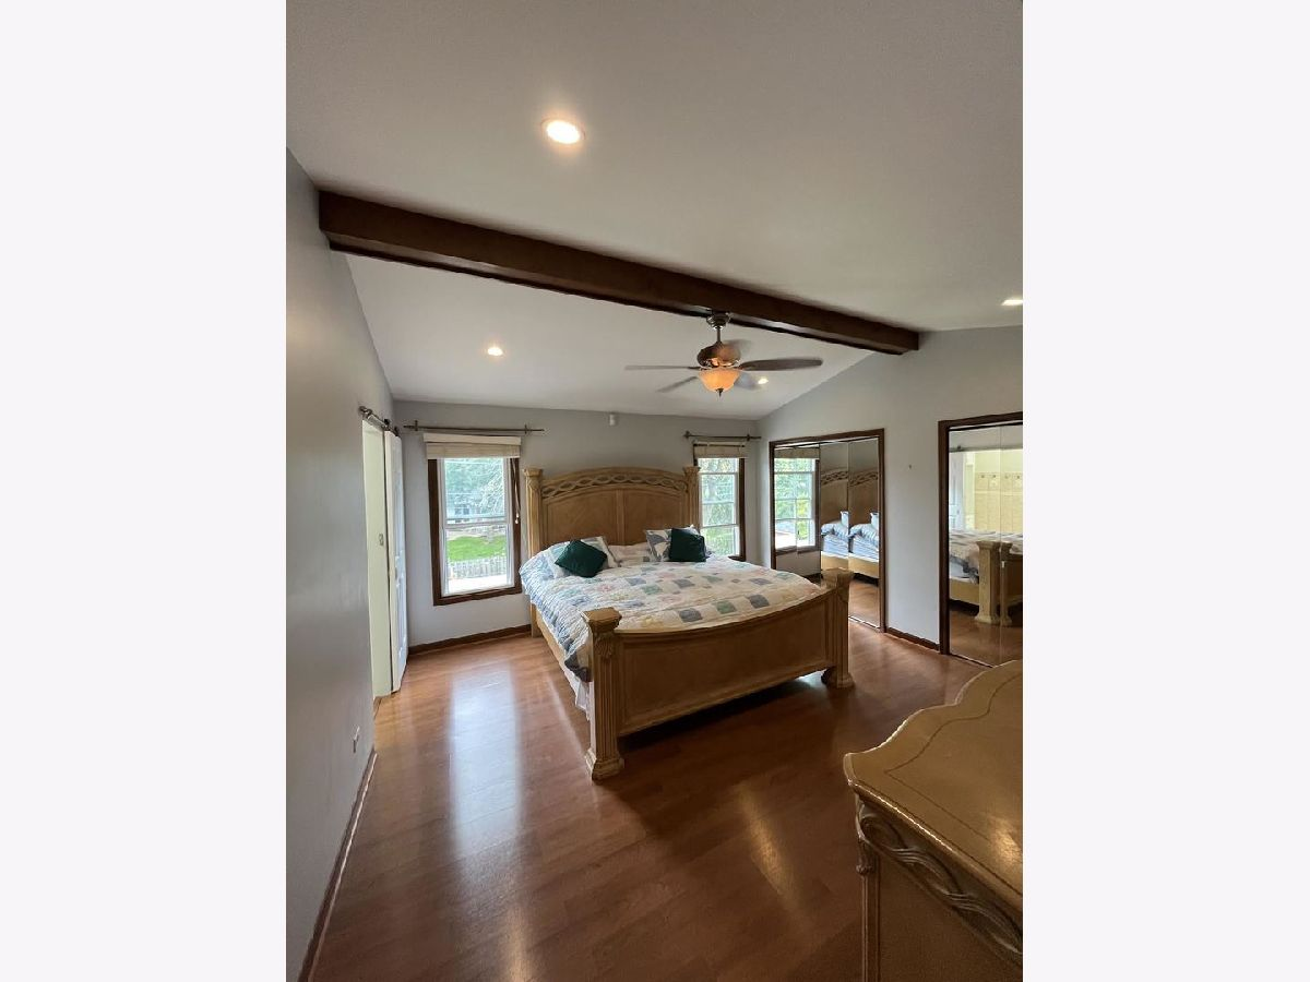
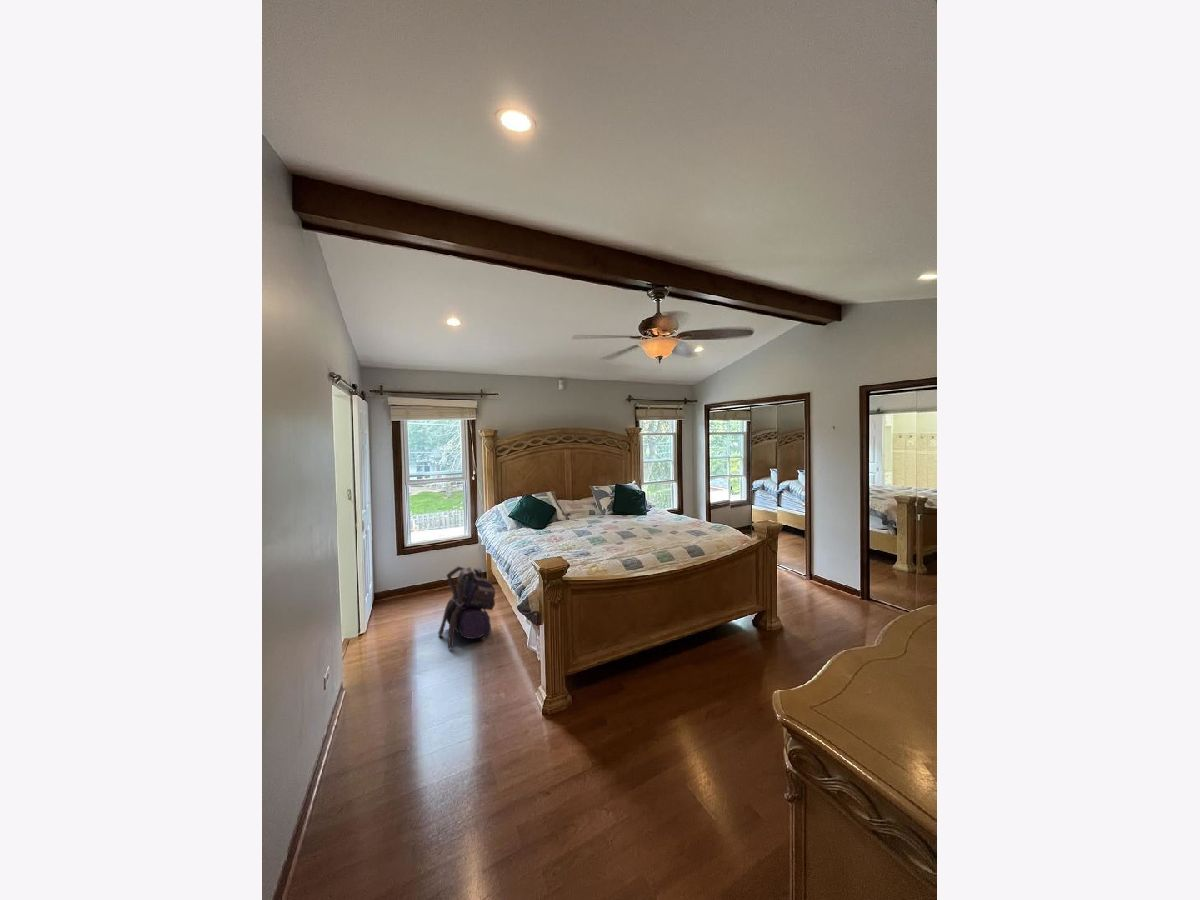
+ backpack (468, 599)
